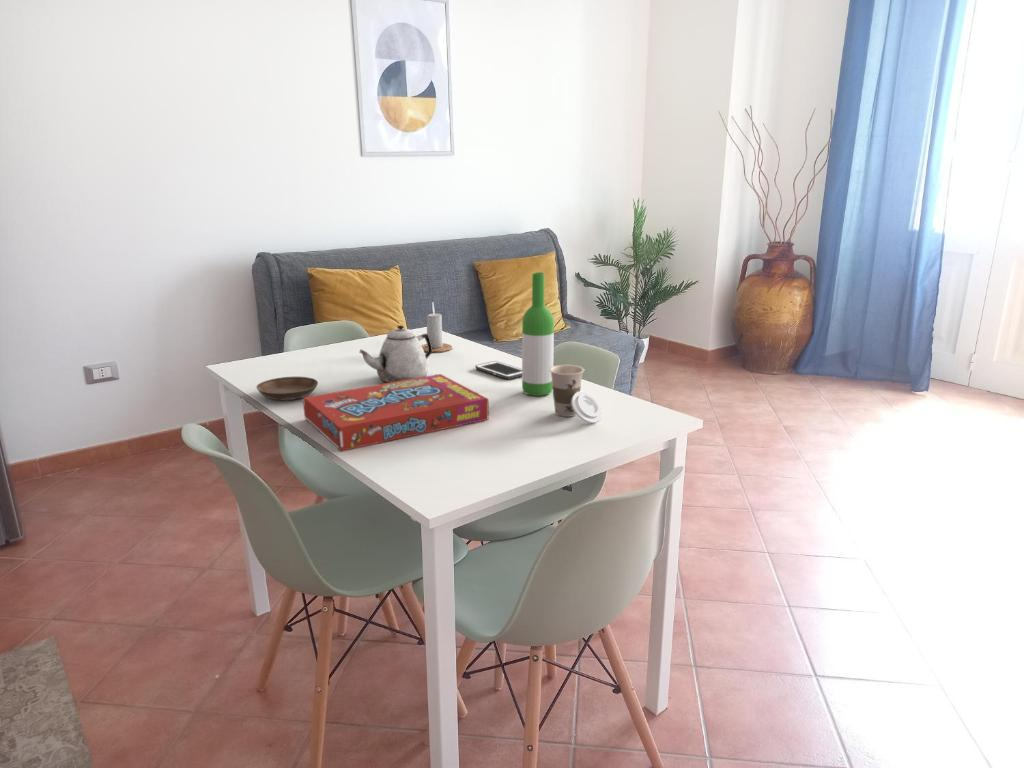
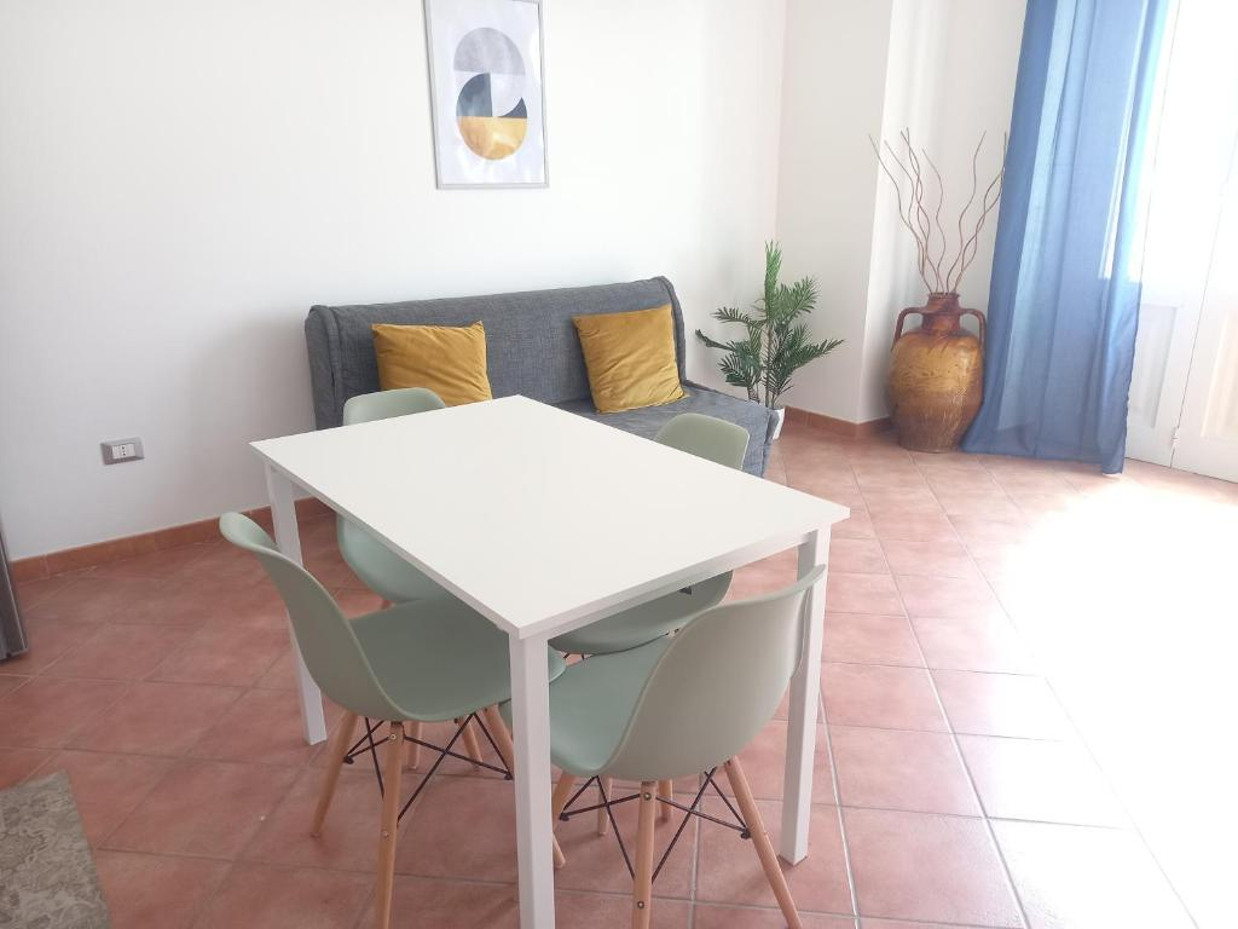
- candle (434, 324)
- snack box (395, 408)
- cup (575, 393)
- teapot (397, 353)
- saucer (288, 389)
- cell phone (501, 370)
- wine bottle (537, 334)
